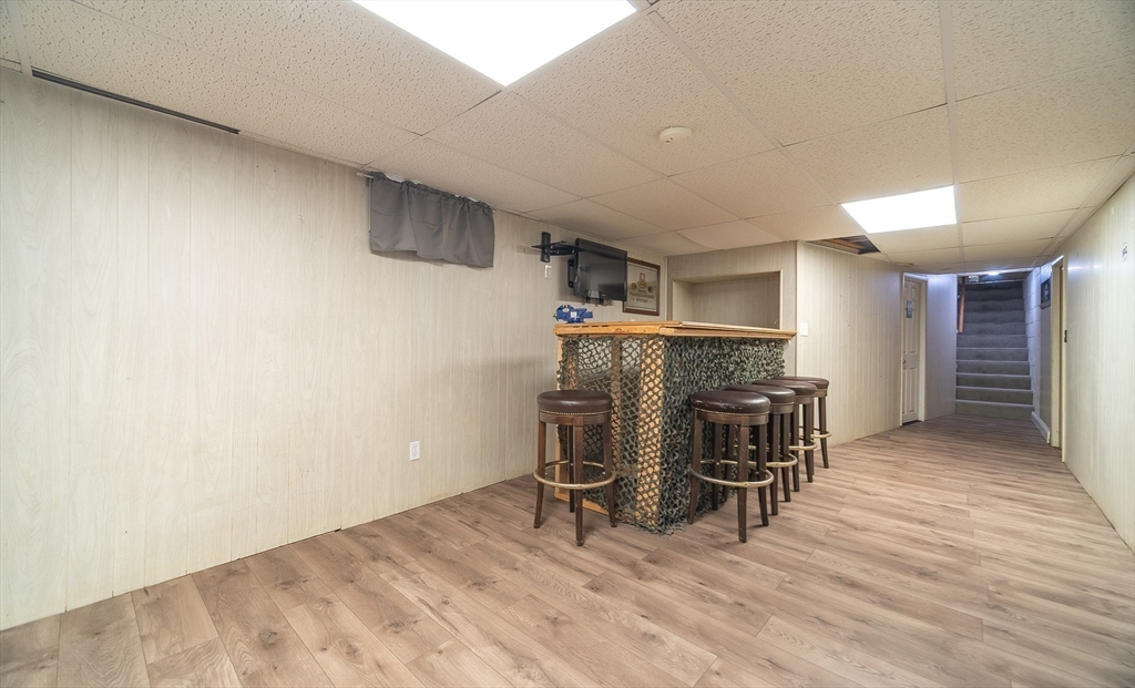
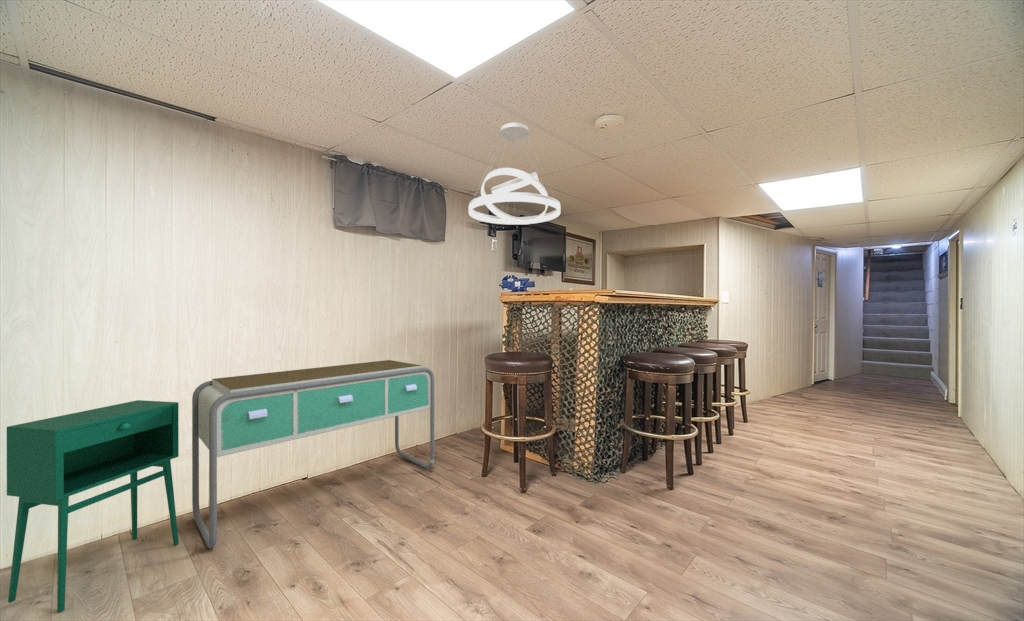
+ storage cabinet (102, 493)
+ pendant light (514, 174)
+ desk (328, 431)
